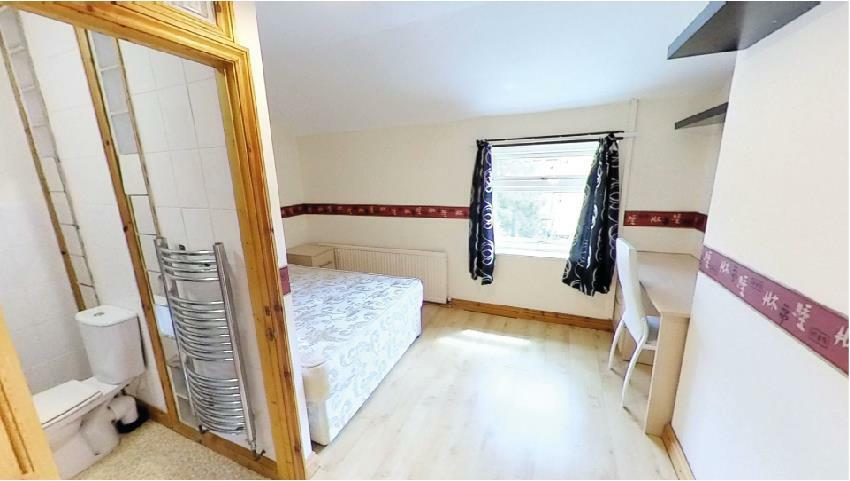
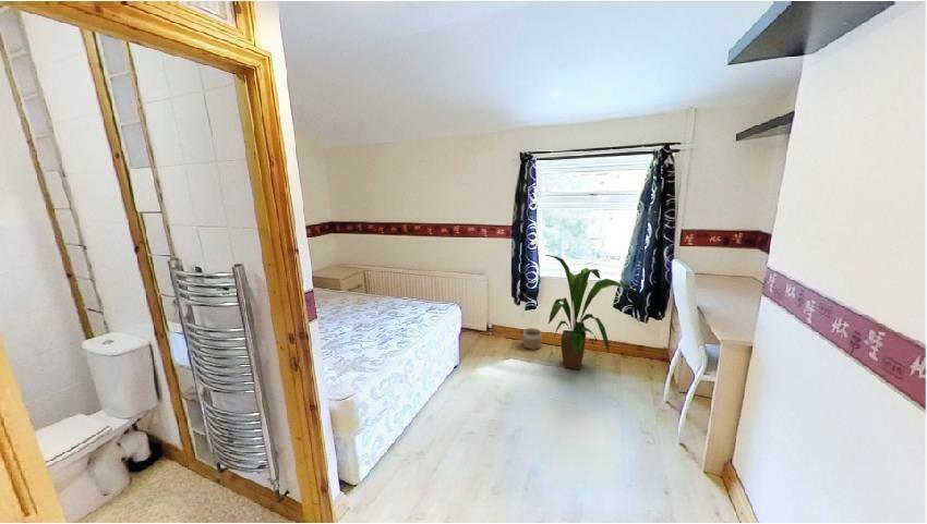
+ house plant (583, 313)
+ planter (532, 339)
